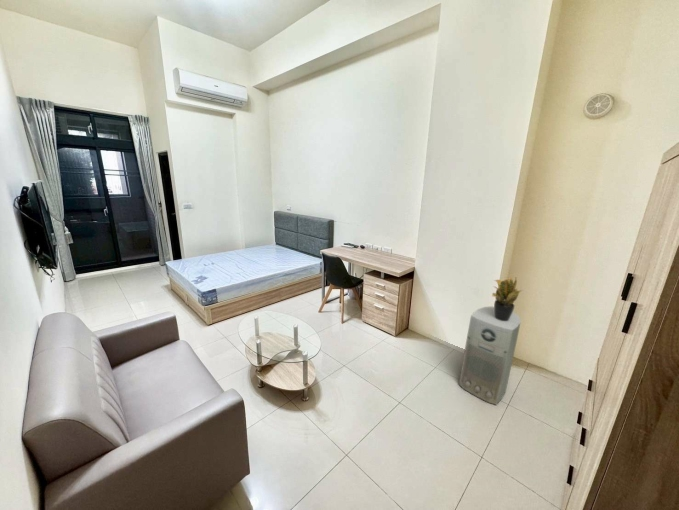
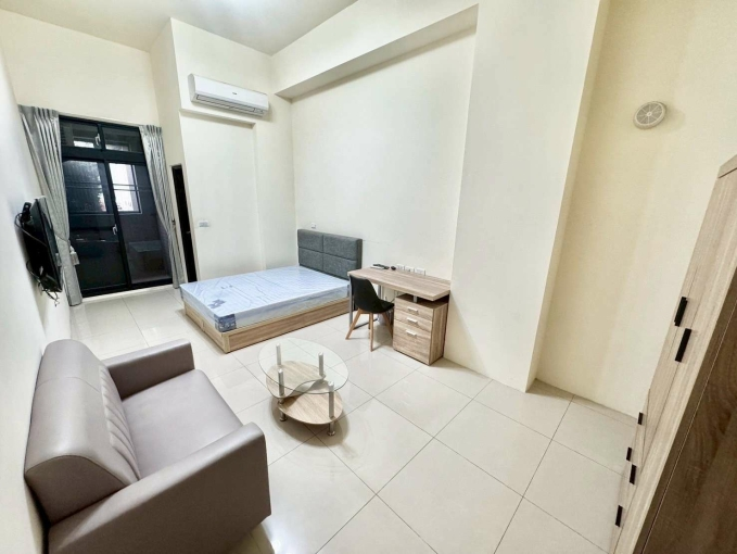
- potted plant (504, 295)
- air purifier (490, 351)
